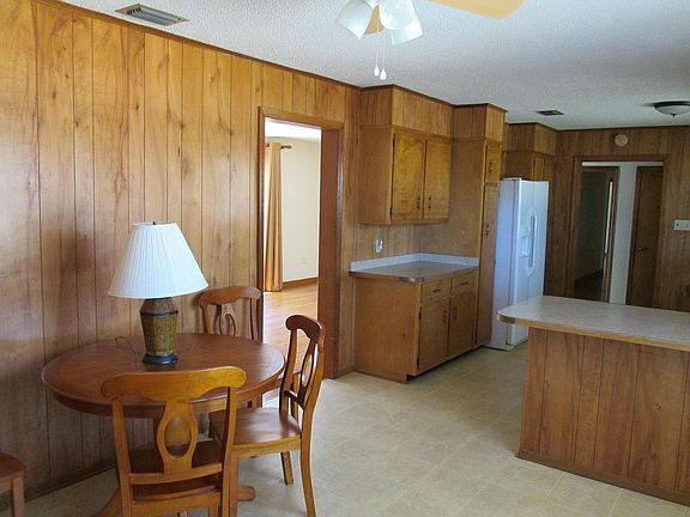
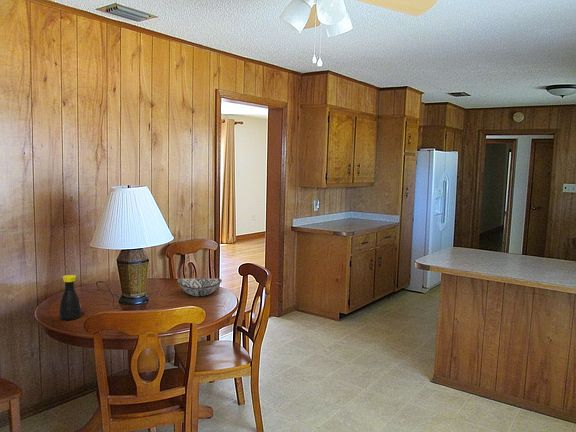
+ bottle (69, 296)
+ decorative bowl (199, 287)
